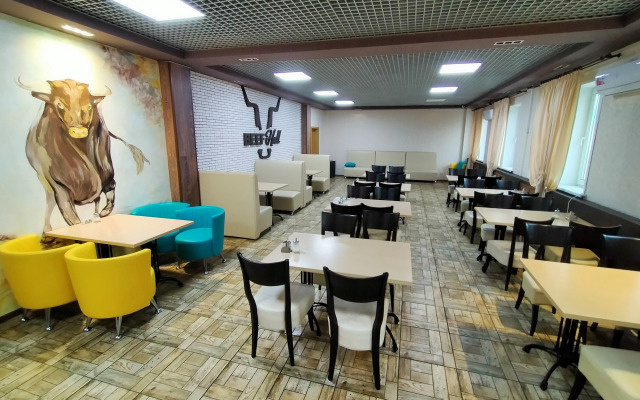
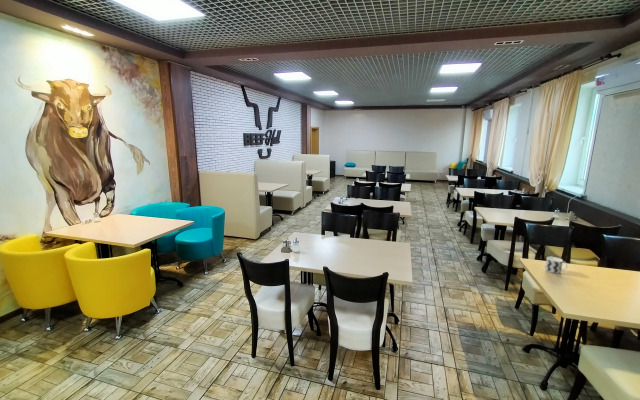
+ cup (556, 265)
